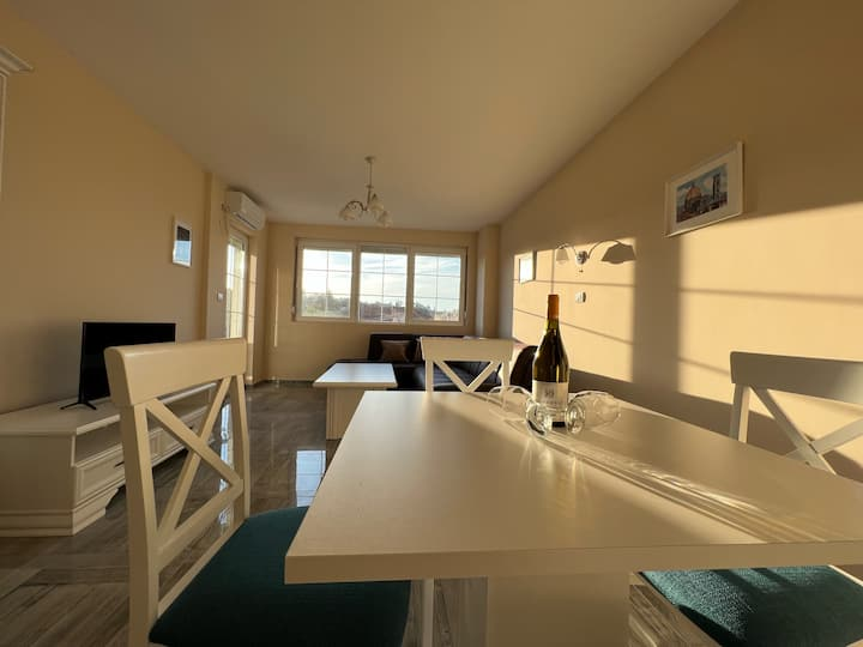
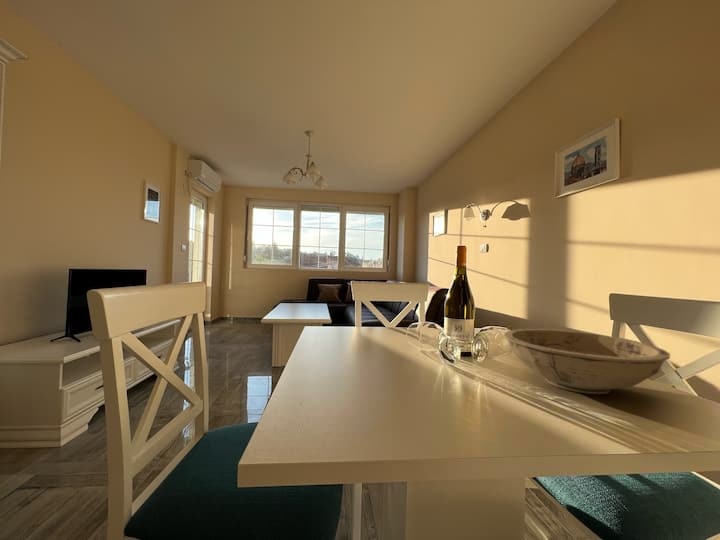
+ bowl (577, 362)
